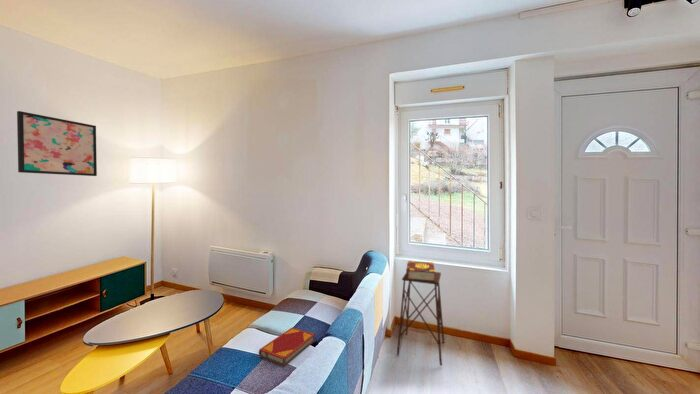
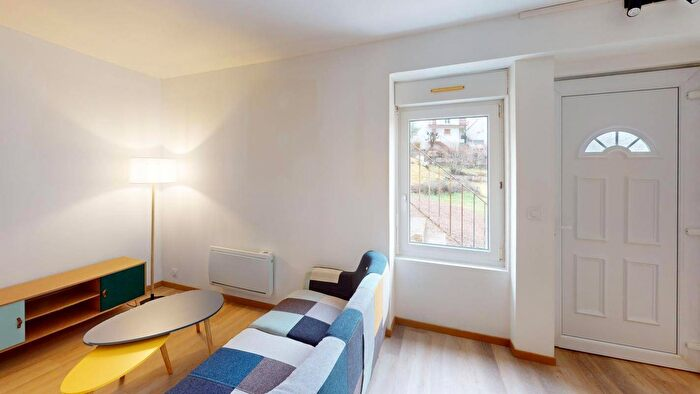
- wall art (60, 146)
- book (420, 270)
- hardback book (288, 344)
- side table (421, 311)
